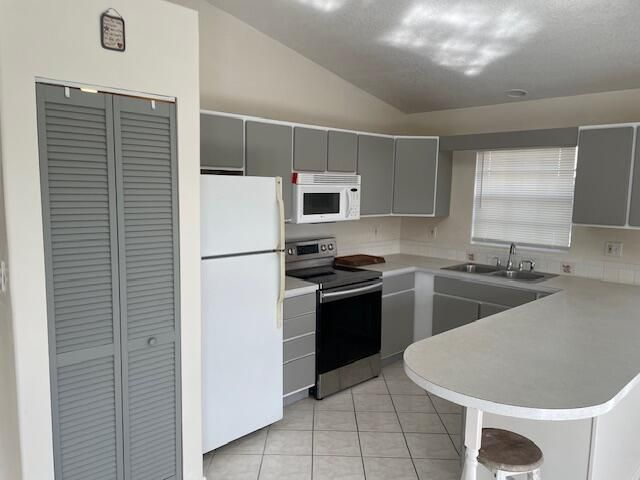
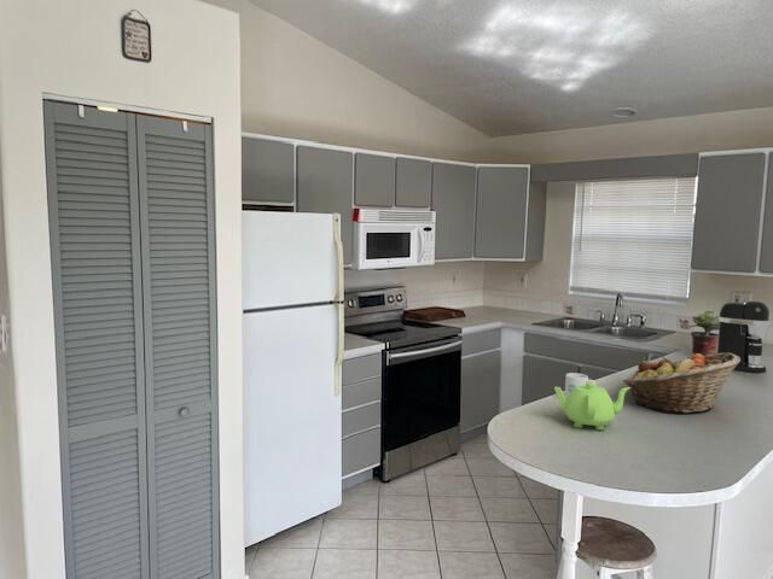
+ fruit basket (679, 378)
+ mug (580, 385)
+ teapot (591, 403)
+ potted plant (708, 332)
+ coffee maker (742, 334)
